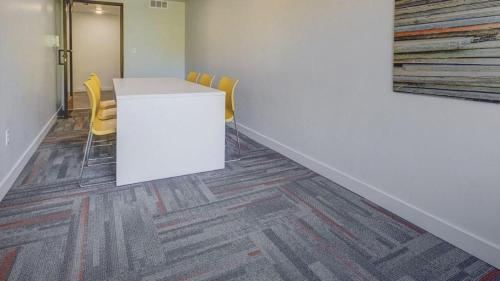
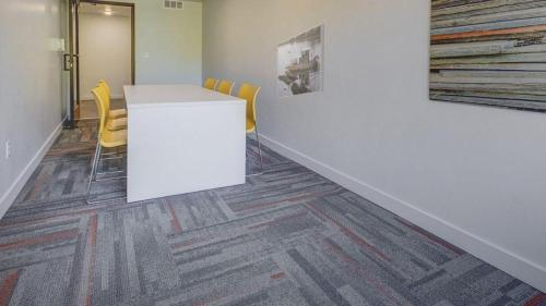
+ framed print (297, 65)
